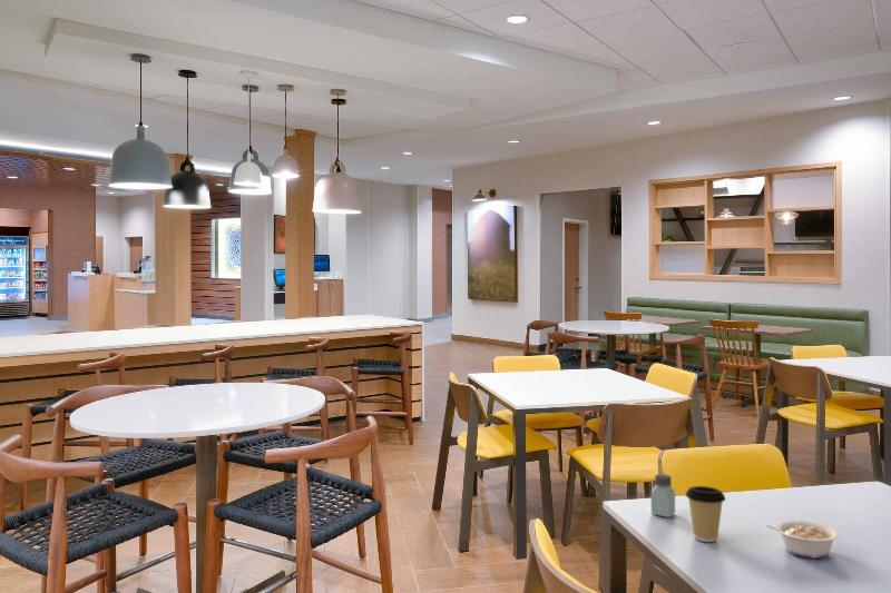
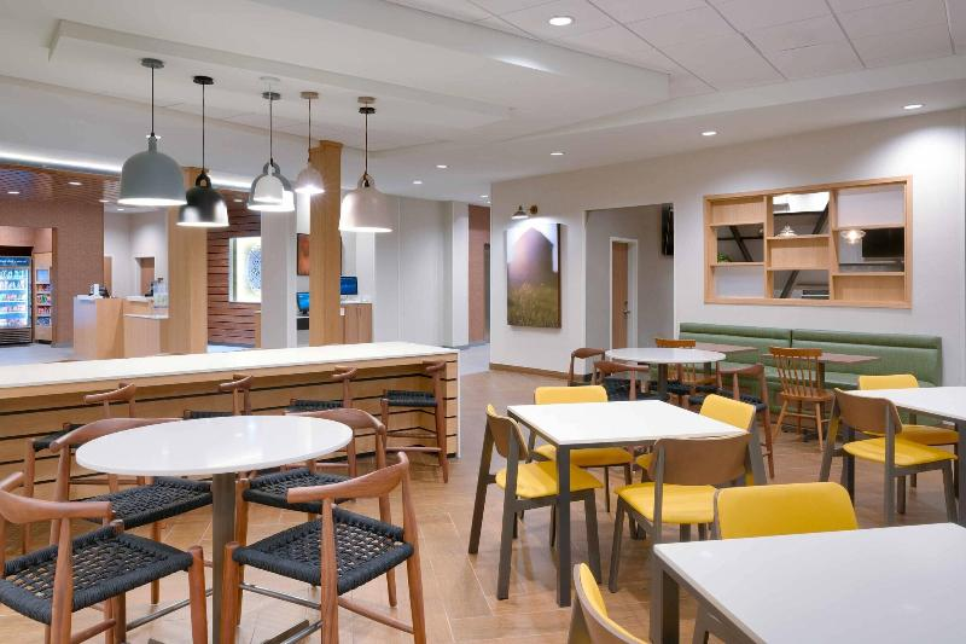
- legume (805, 538)
- saltshaker (663, 494)
- coffee cup (705, 513)
